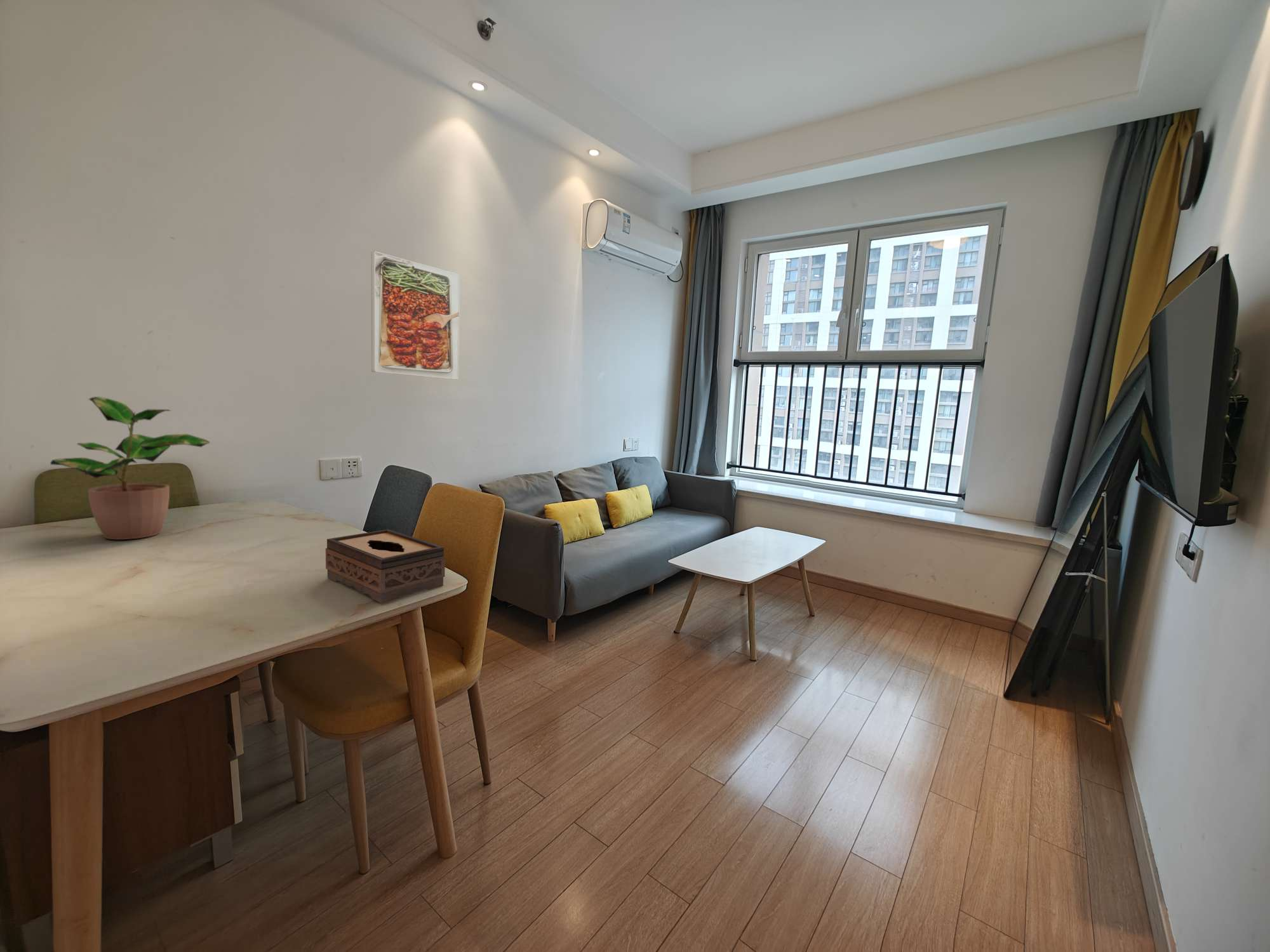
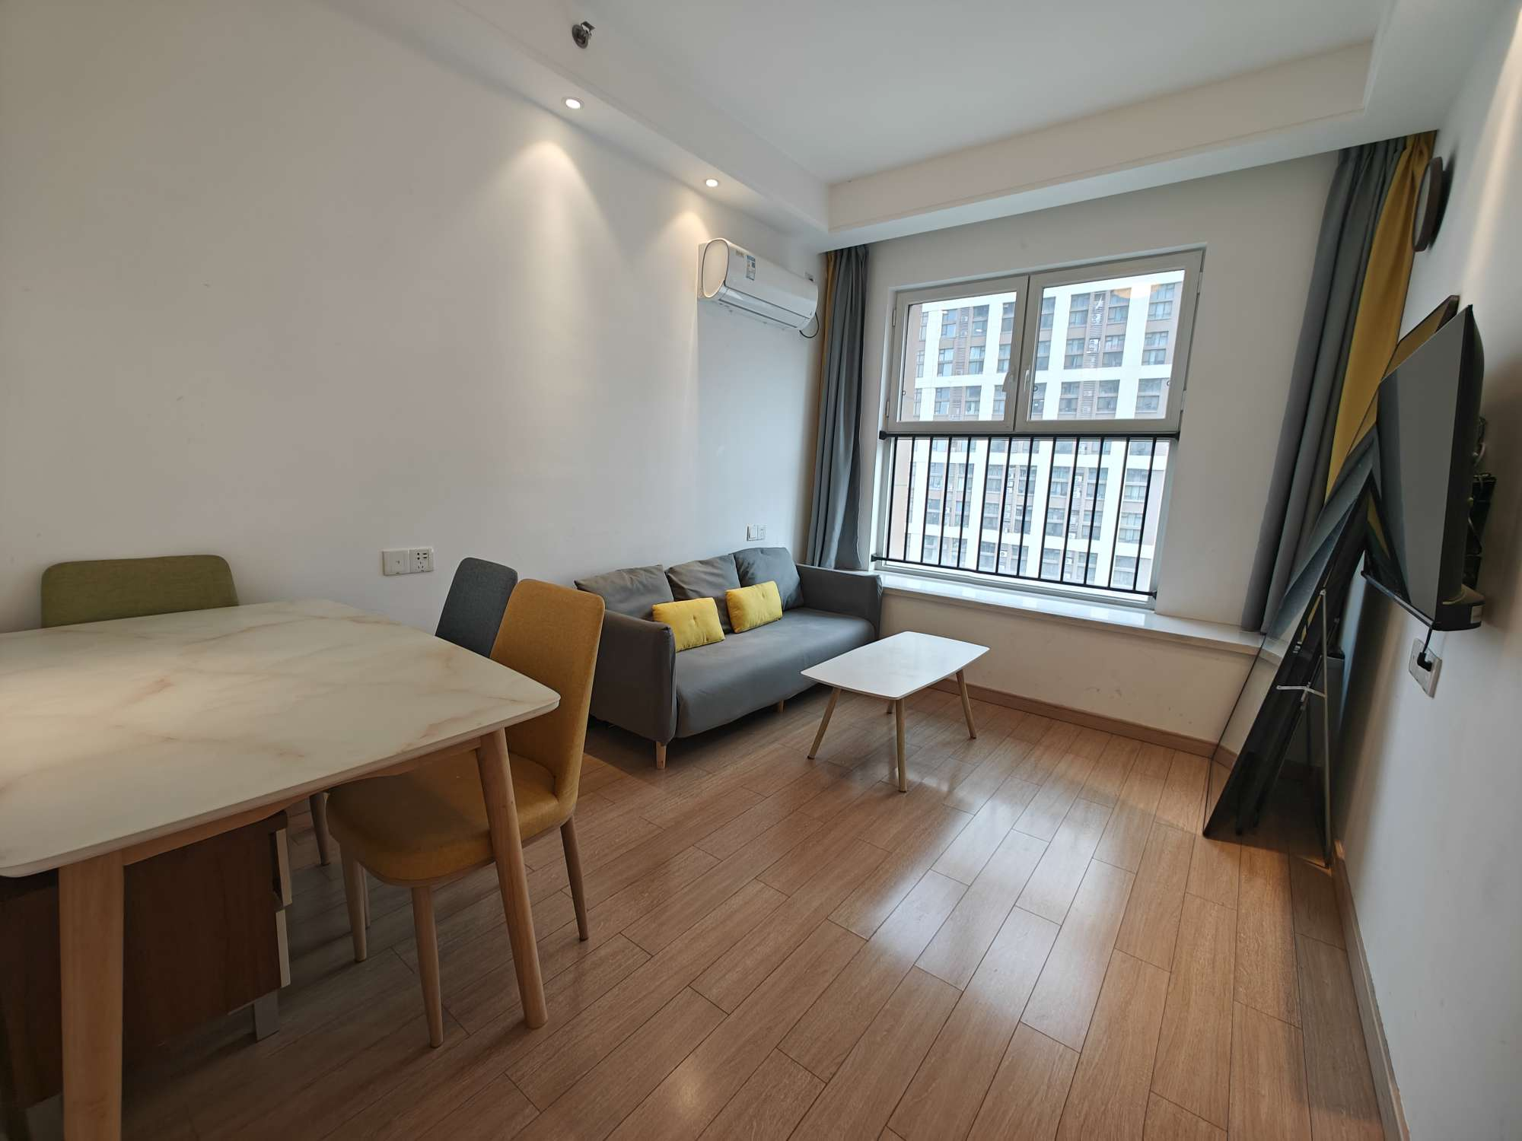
- potted plant (137, 463)
- tissue box (385, 562)
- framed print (418, 321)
